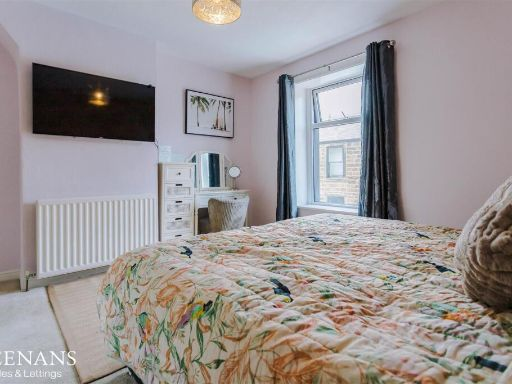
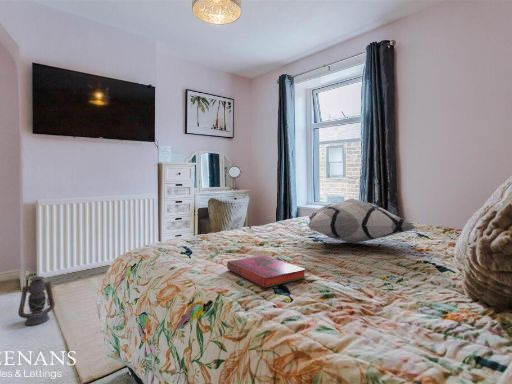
+ hardback book (264, 269)
+ lantern (37, 298)
+ decorative pillow (352, 221)
